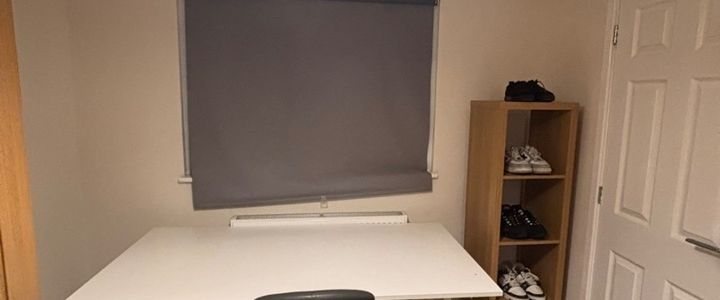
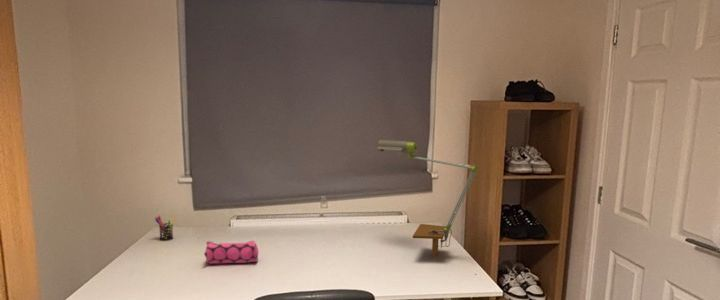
+ desk lamp (422, 224)
+ pencil case (232, 251)
+ pen holder (165, 227)
